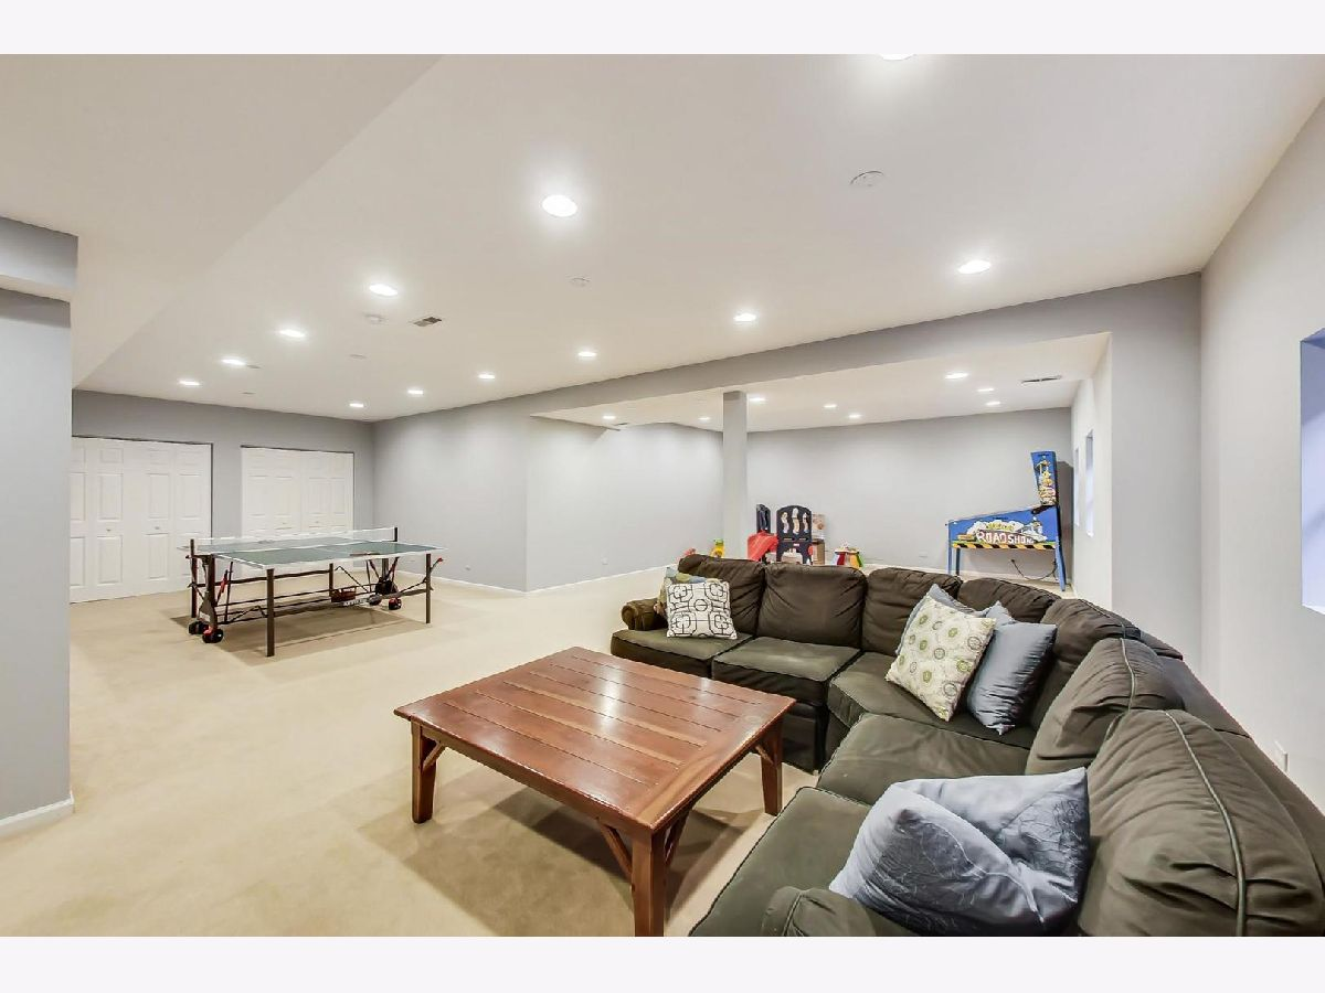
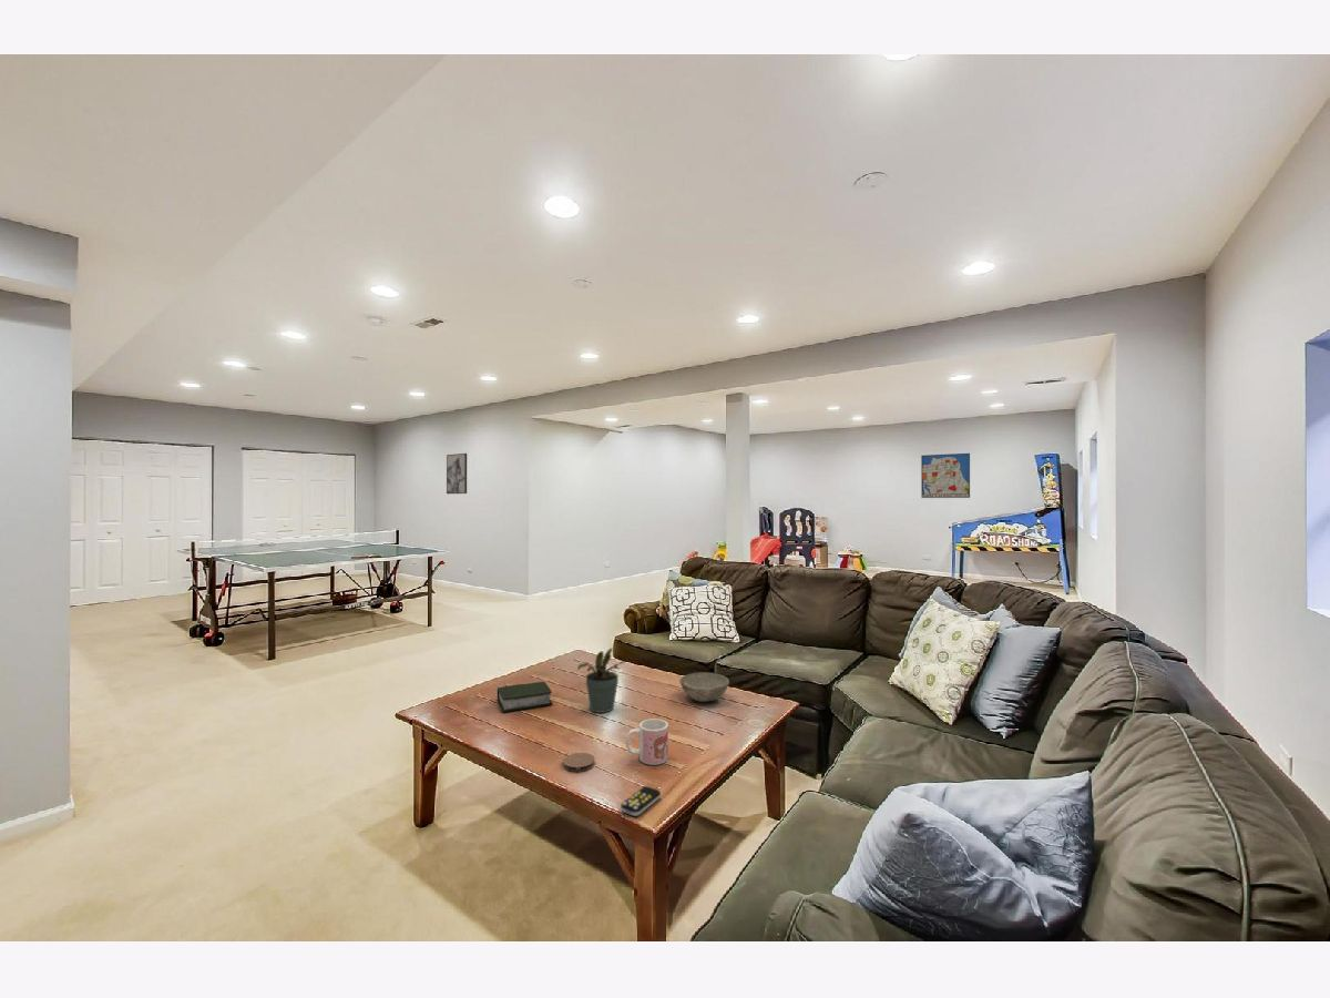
+ wall art (944, 476)
+ wall art (456, 473)
+ coaster (579, 762)
+ remote control (641, 800)
+ book (524, 695)
+ potted plant (602, 679)
+ bowl (704, 689)
+ mug (648, 741)
